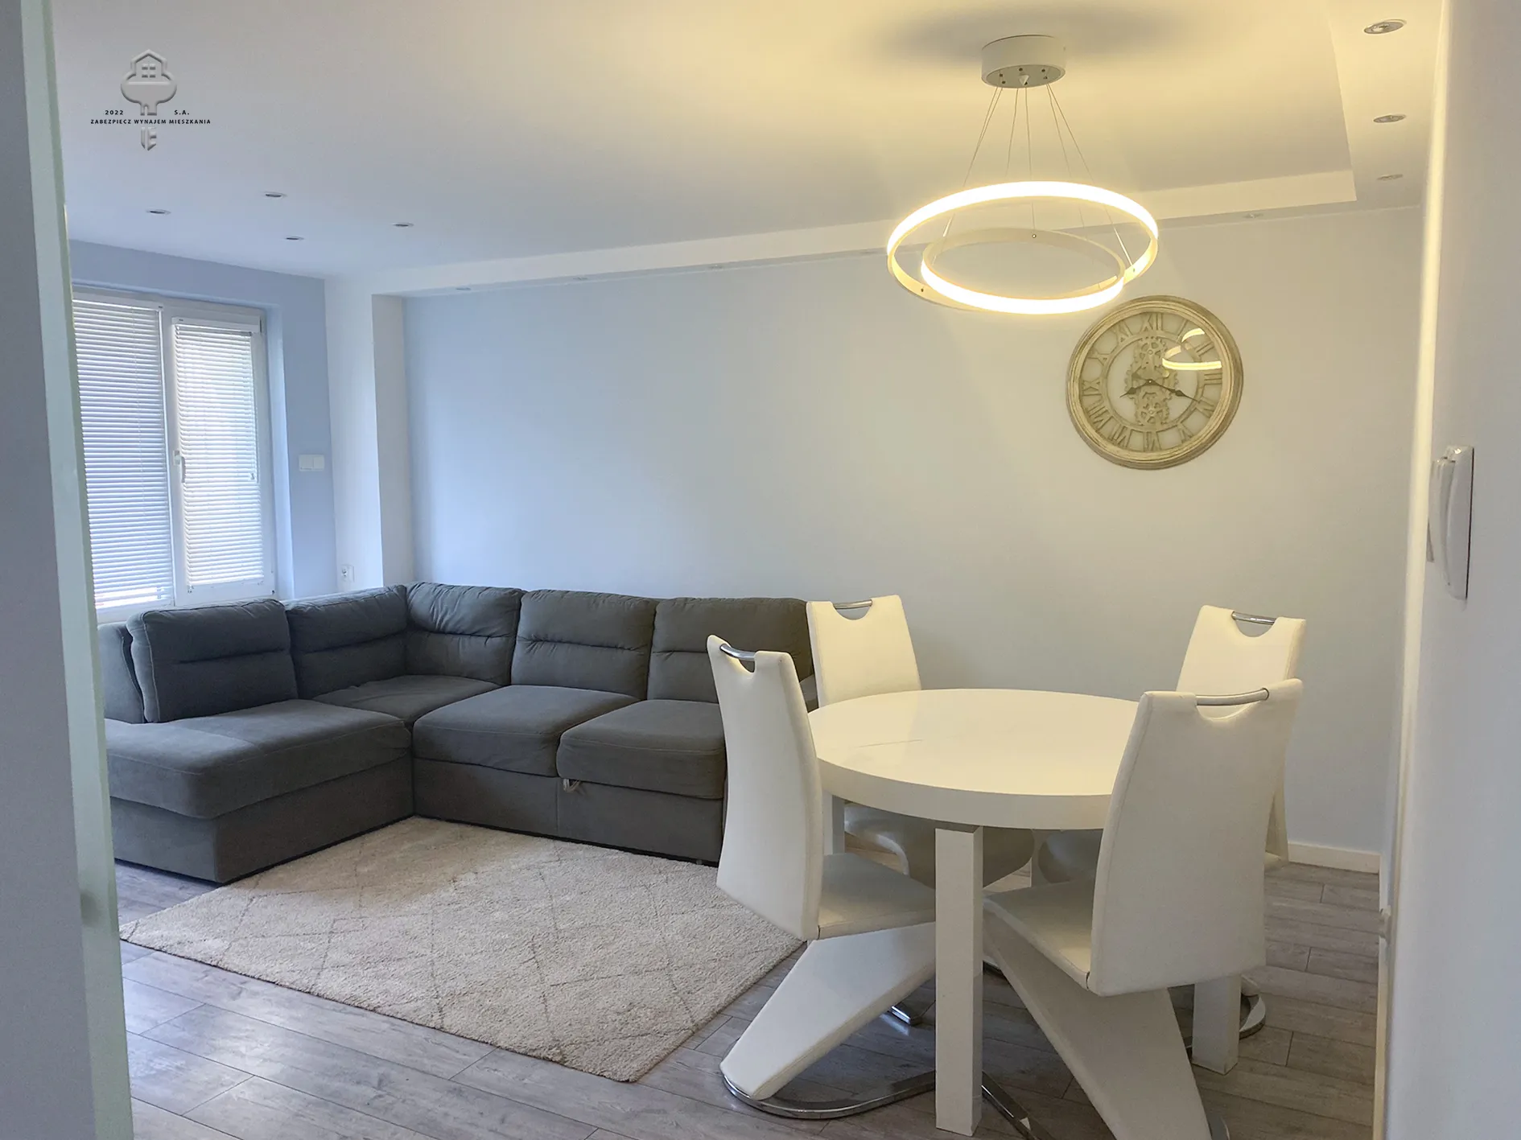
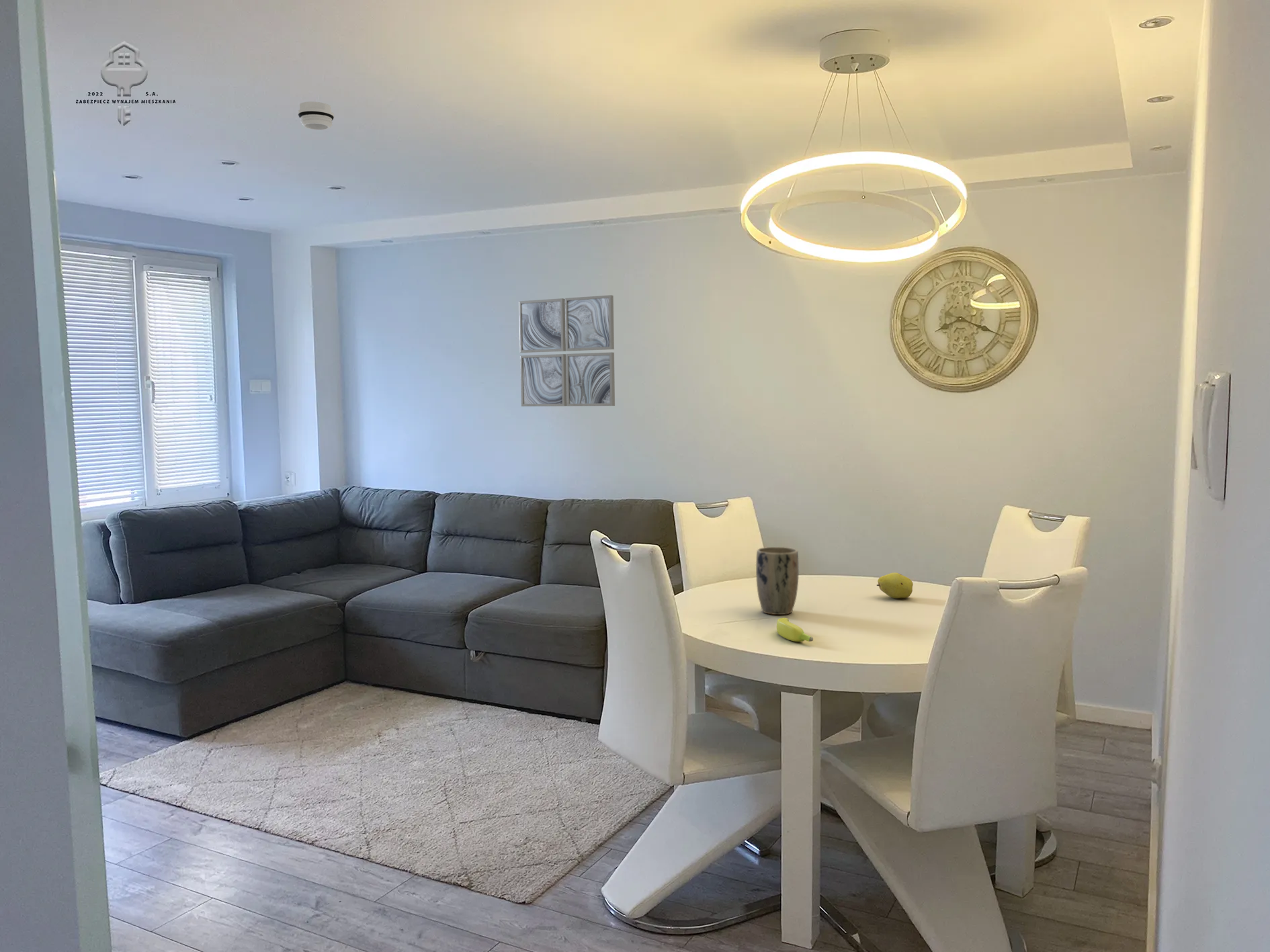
+ fruit (894, 585)
+ wall art (565, 351)
+ plant pot (777, 580)
+ banana (794, 628)
+ smoke detector (316, 116)
